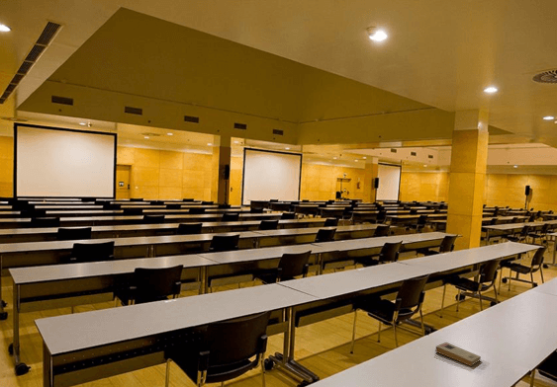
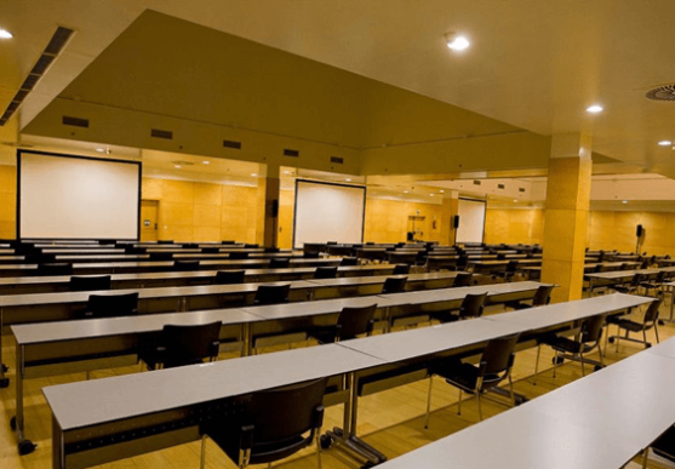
- book (457, 353)
